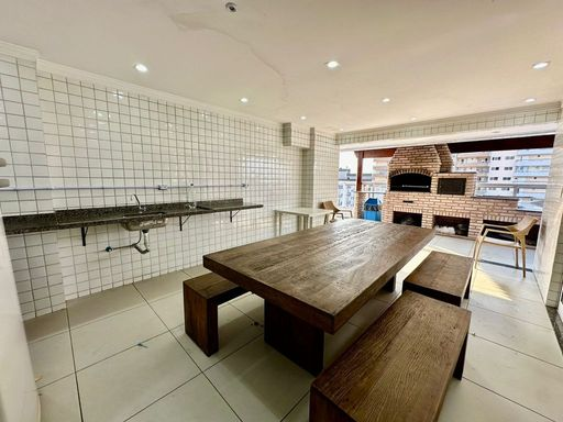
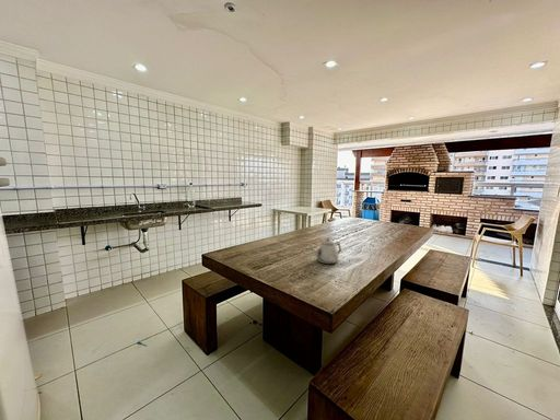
+ teapot (325, 249)
